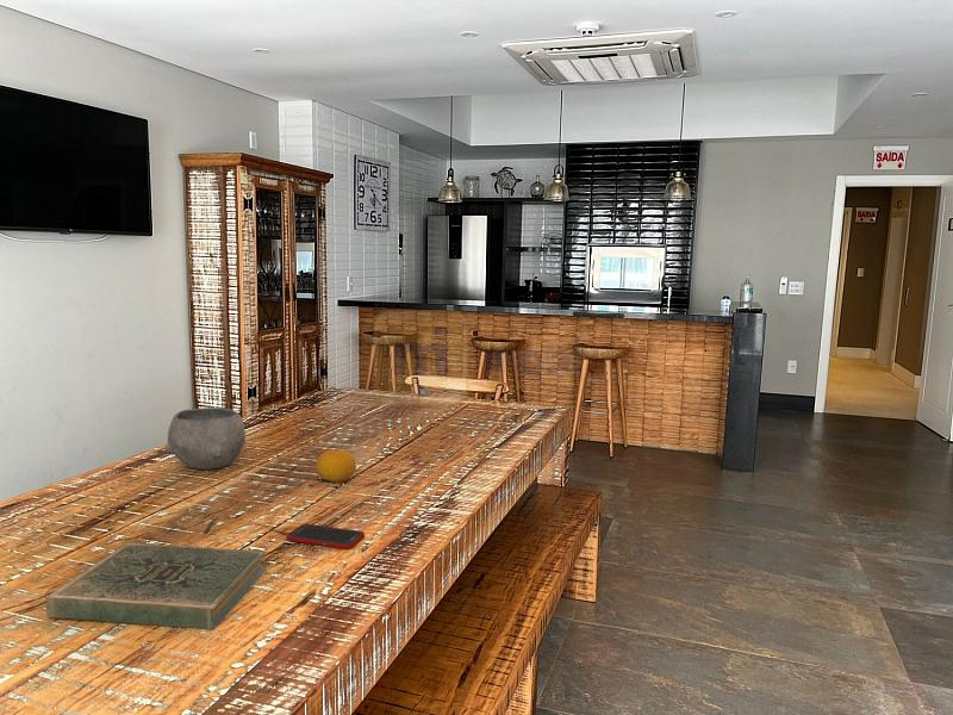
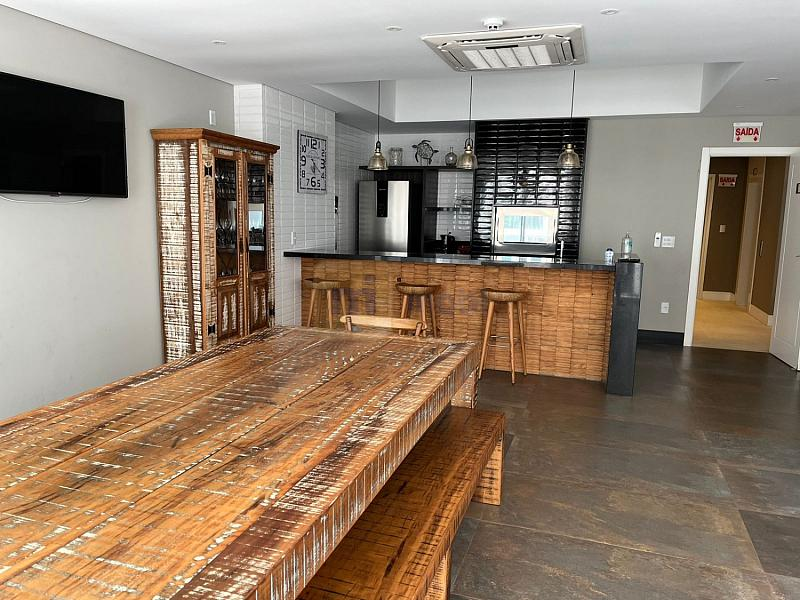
- cell phone (325, 536)
- fruit (336, 465)
- bowl (207, 439)
- book (166, 582)
